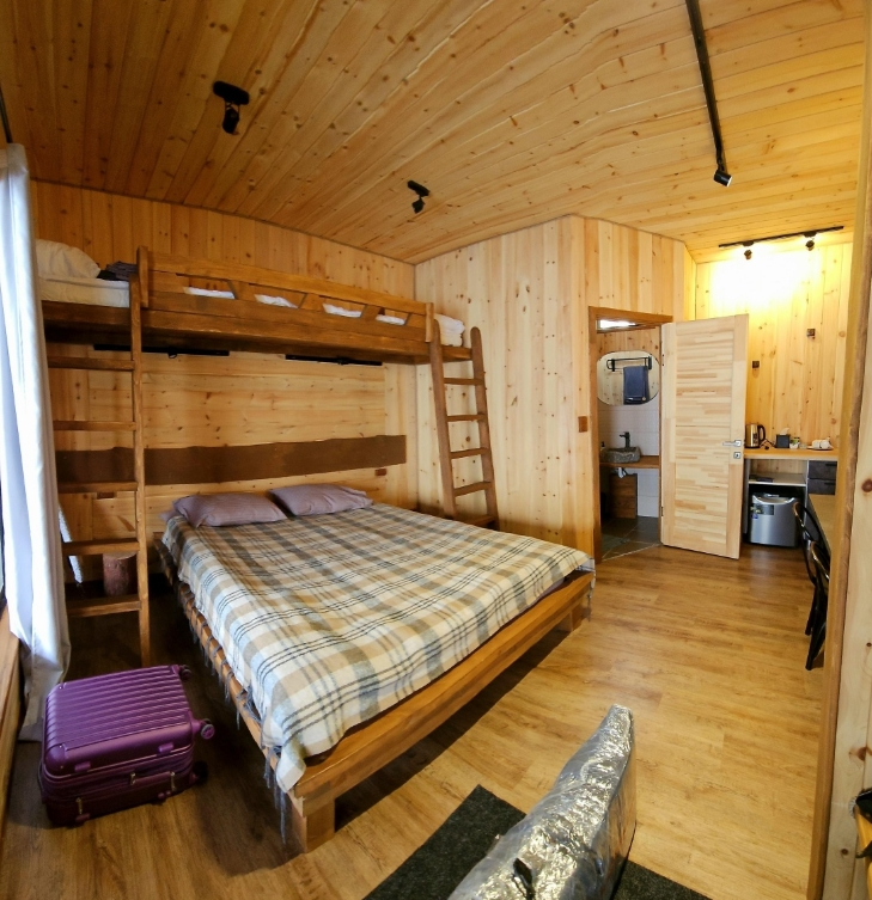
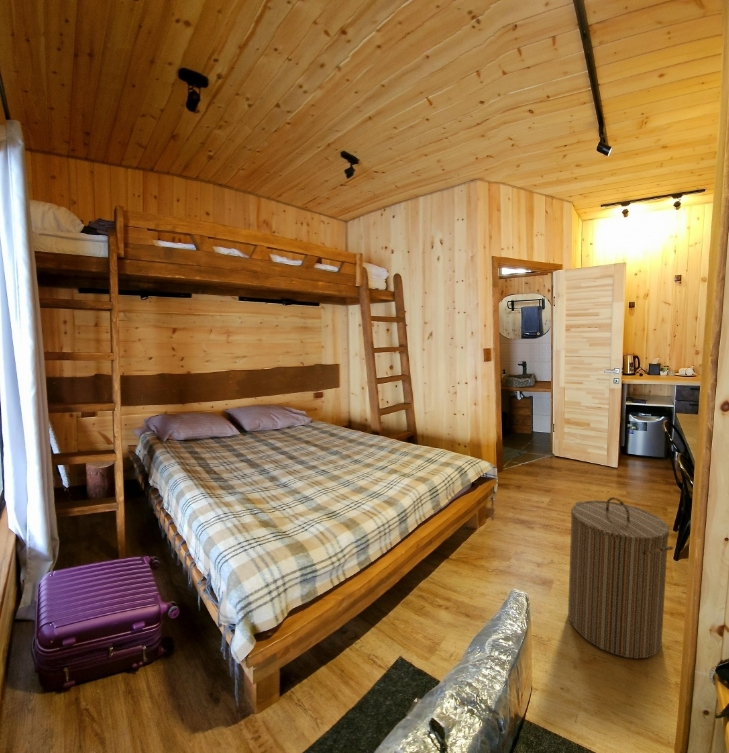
+ laundry hamper (615, 564)
